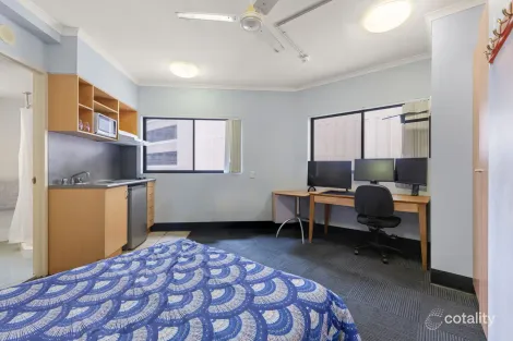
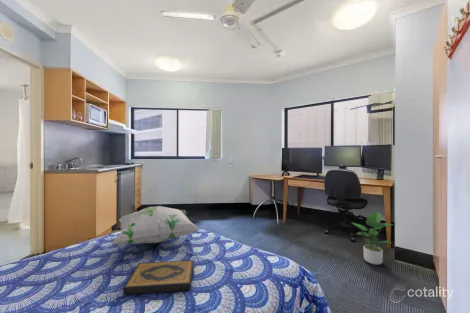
+ hardback book (162, 275)
+ decorative pillow (157, 223)
+ potted plant (370, 236)
